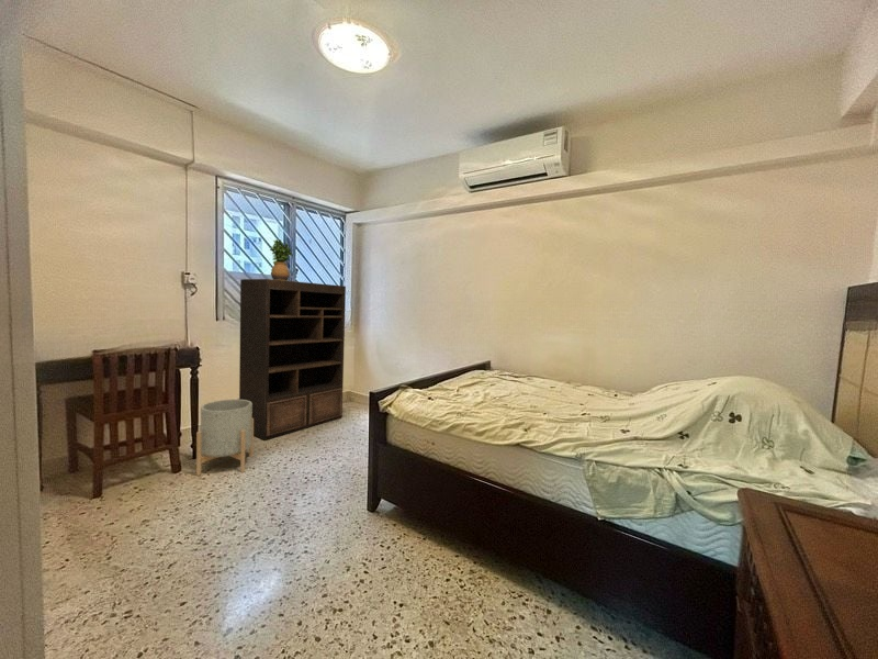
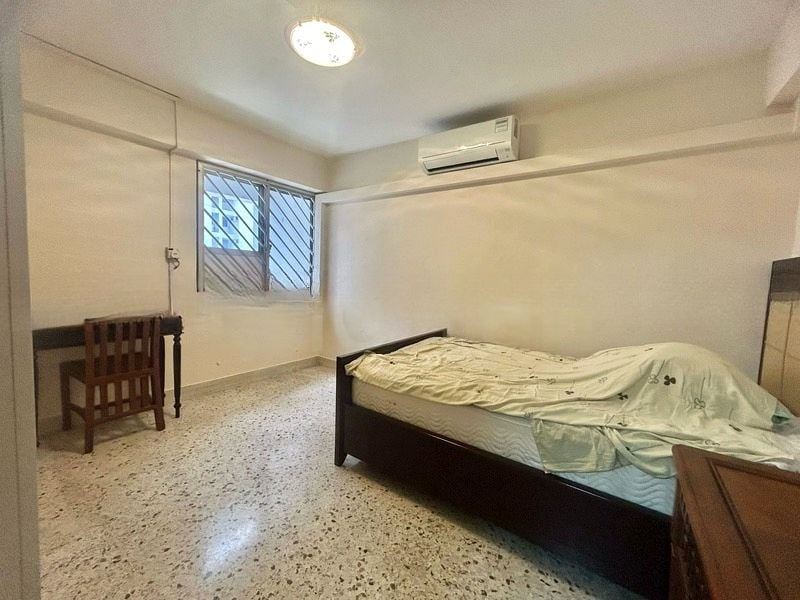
- bookshelf (295, 354)
- planter (226, 435)
- potted plant (280, 259)
